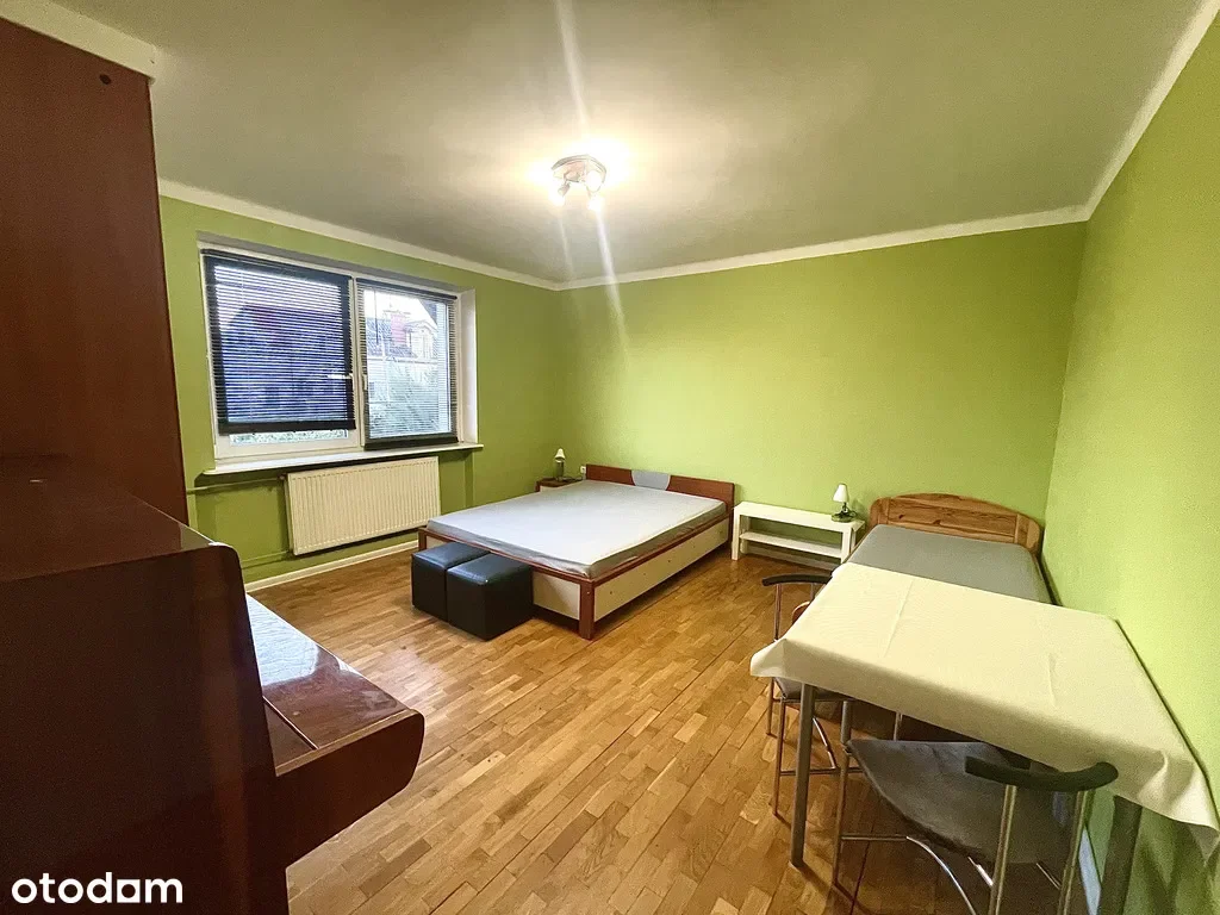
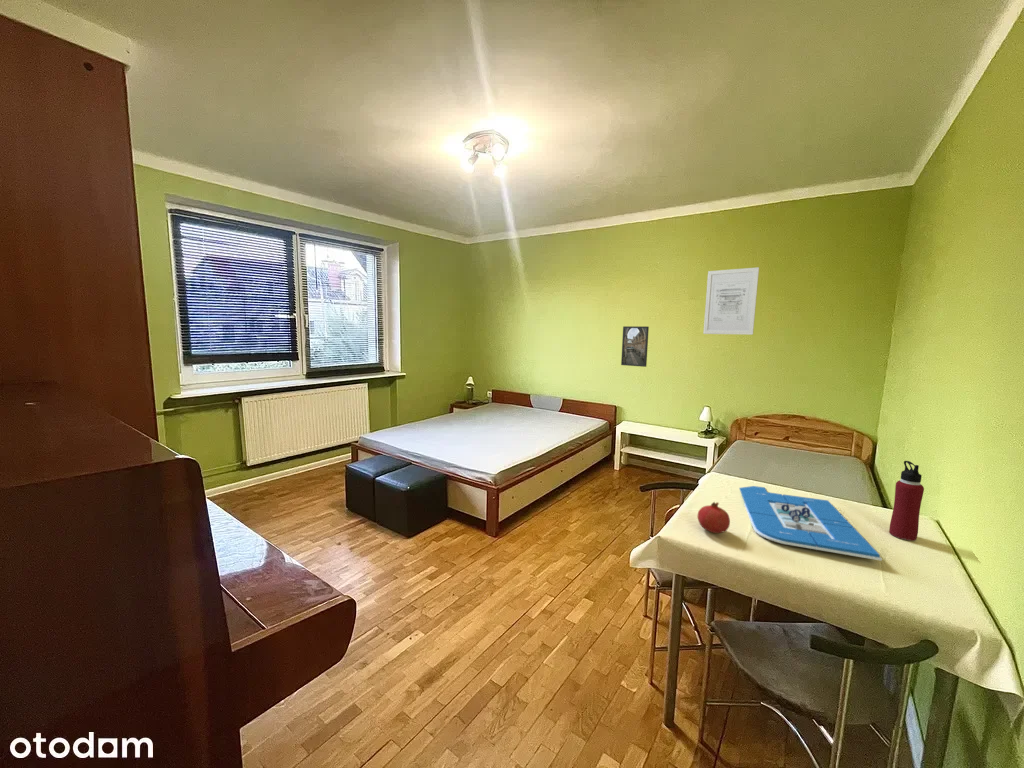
+ fruit (713, 516)
+ board game (795, 511)
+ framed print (634, 346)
+ wall art (730, 302)
+ water bottle (907, 499)
